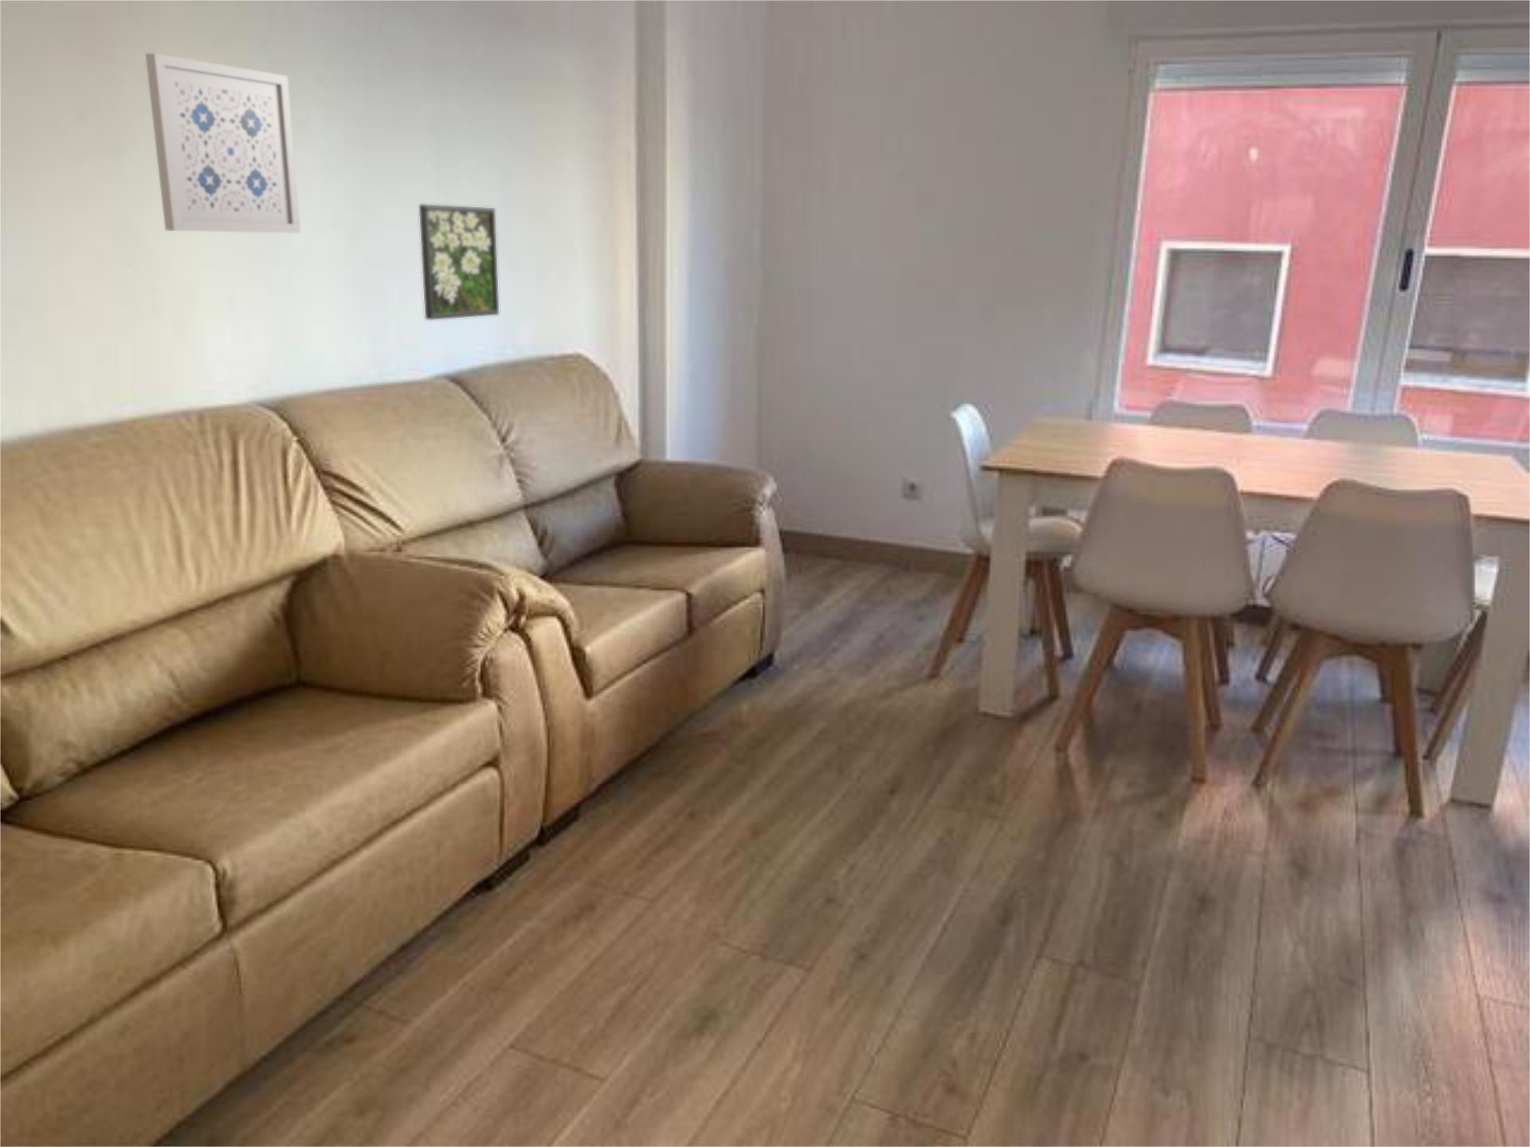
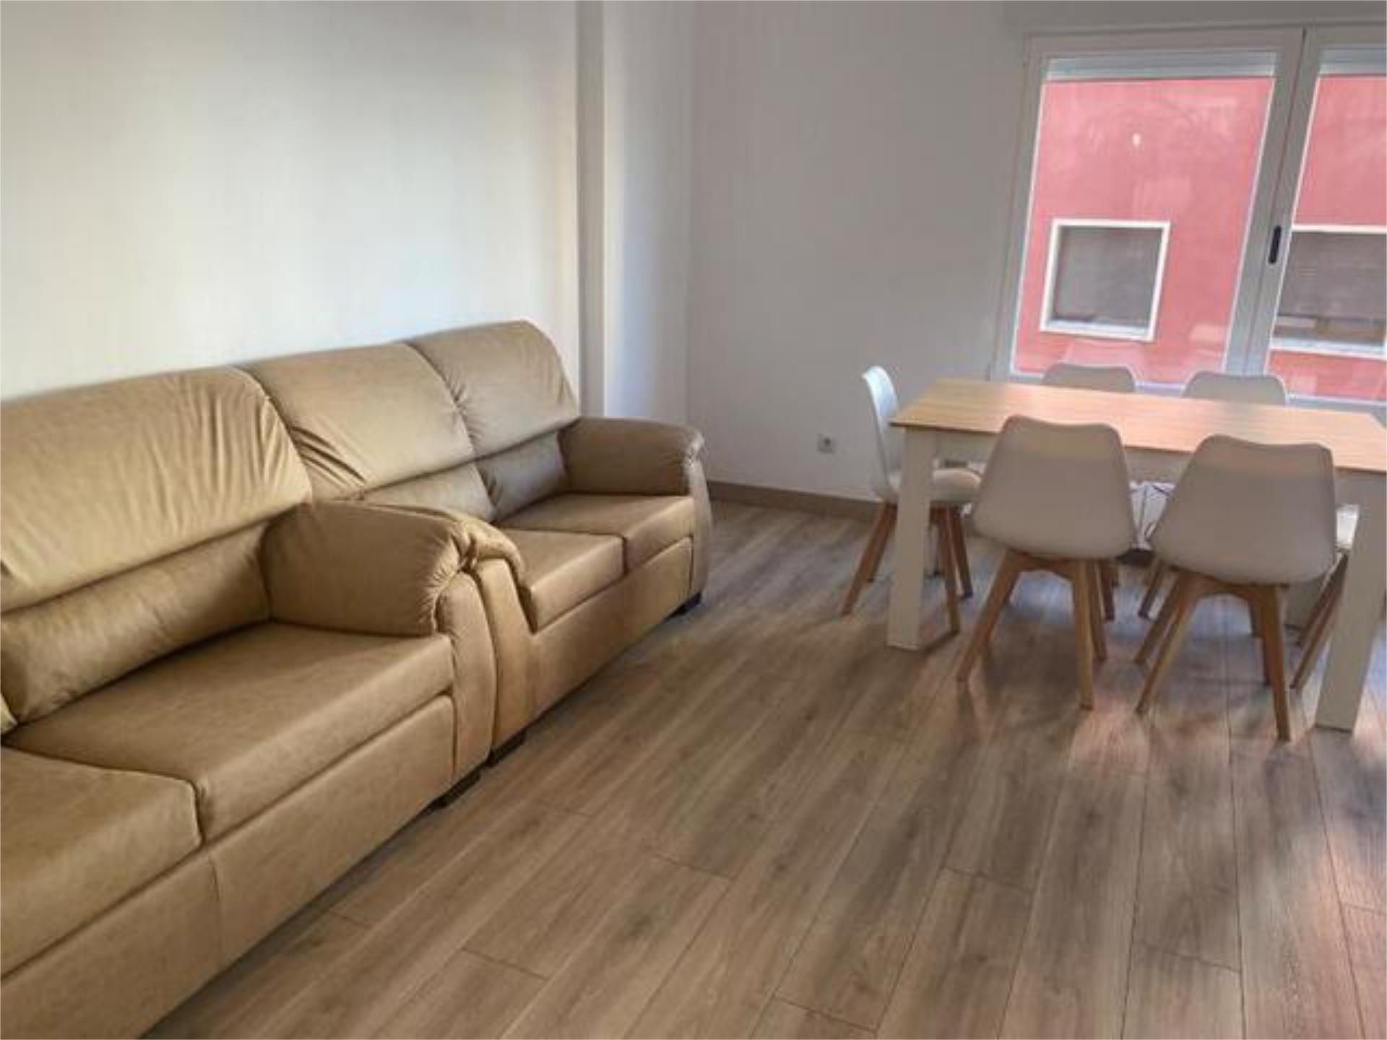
- wall art (229, 149)
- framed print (460, 263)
